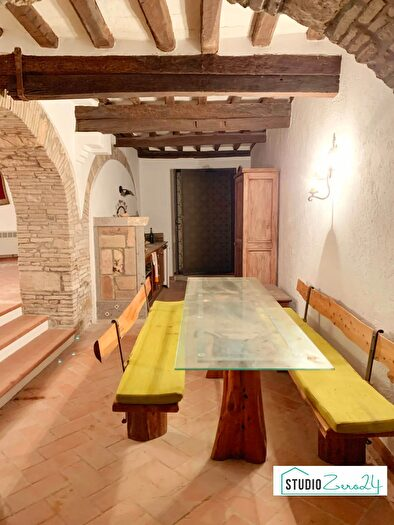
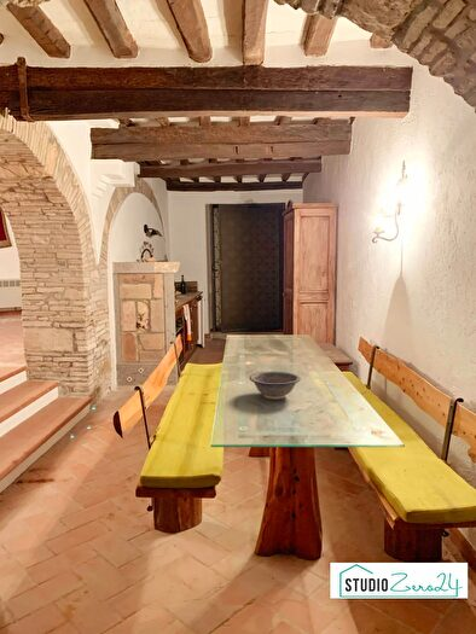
+ decorative bowl (274, 386)
